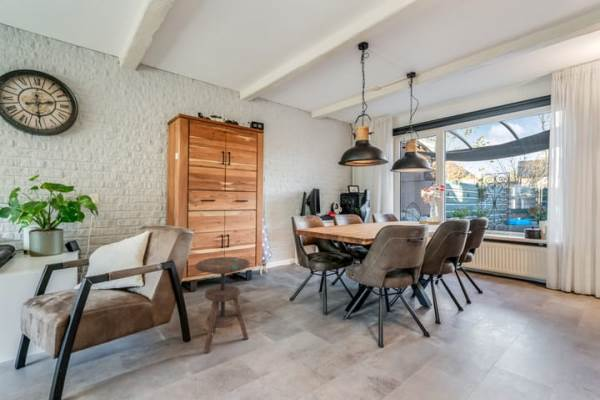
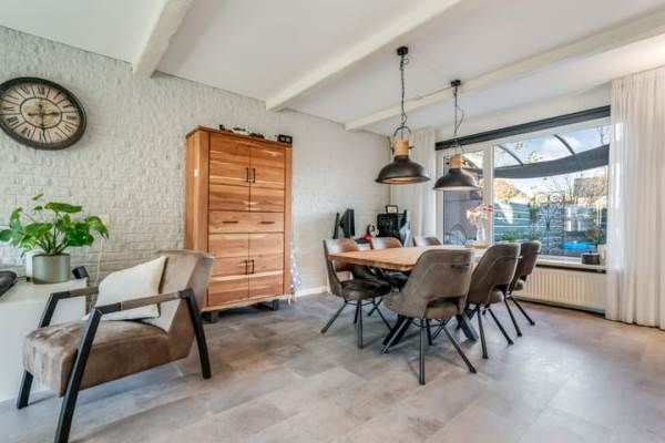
- side table (222, 301)
